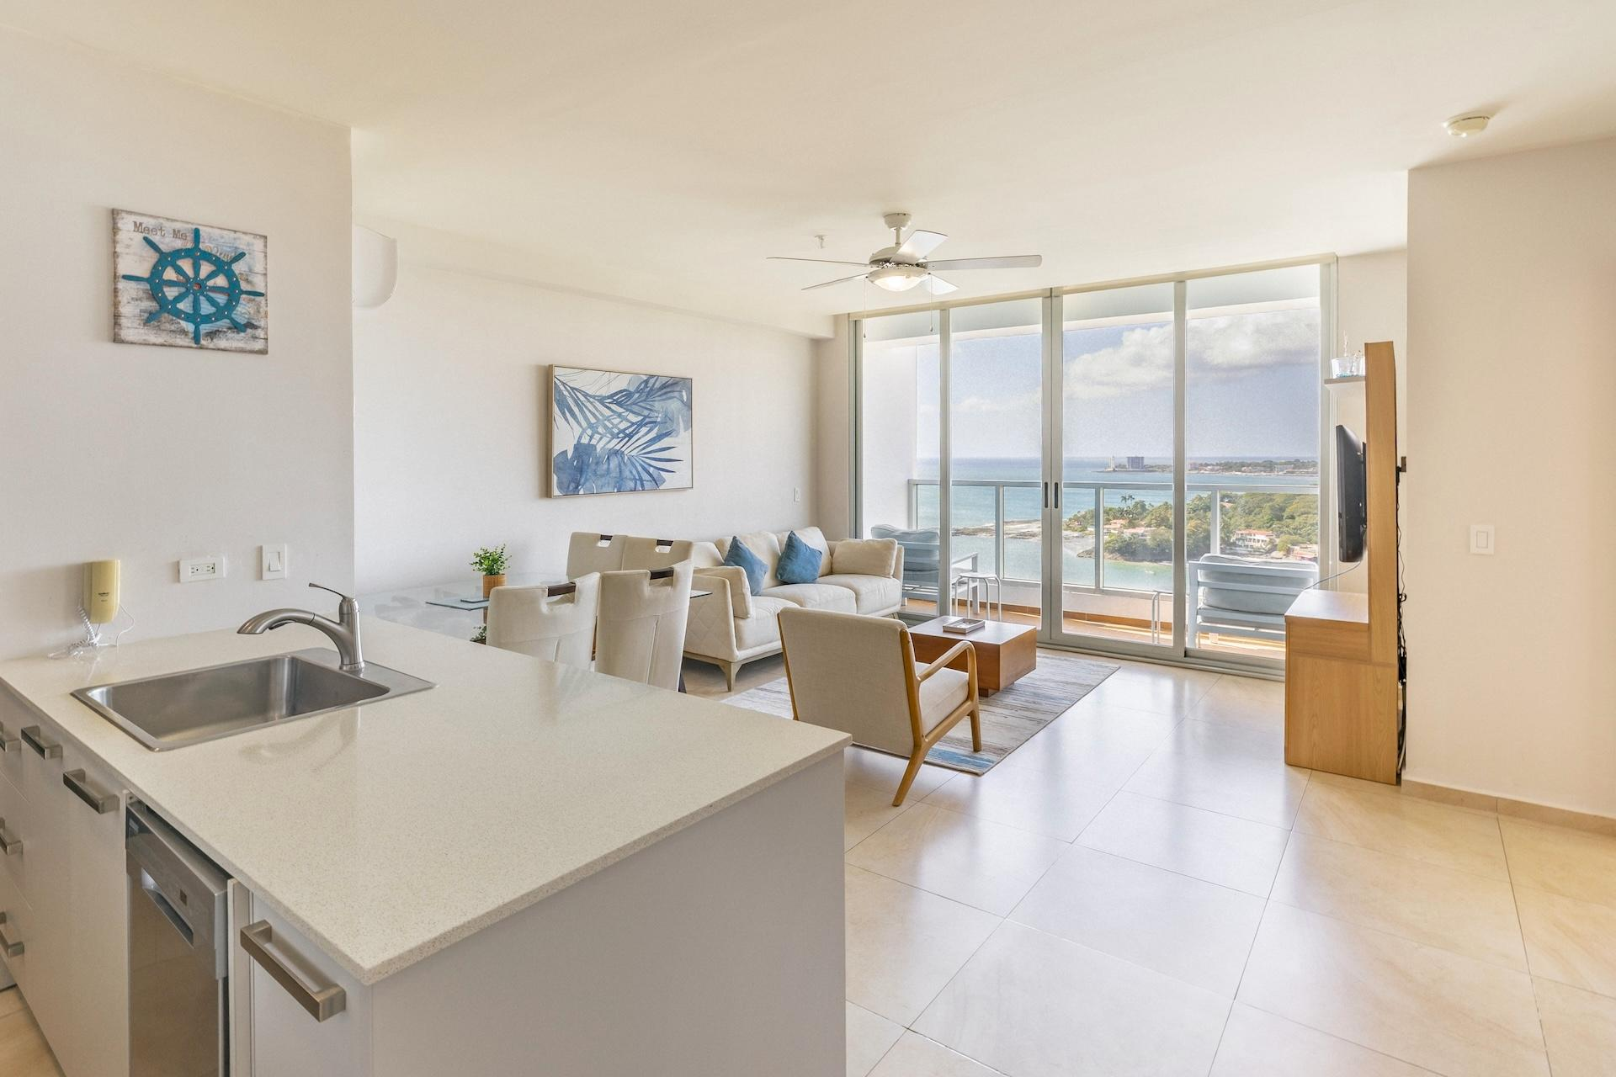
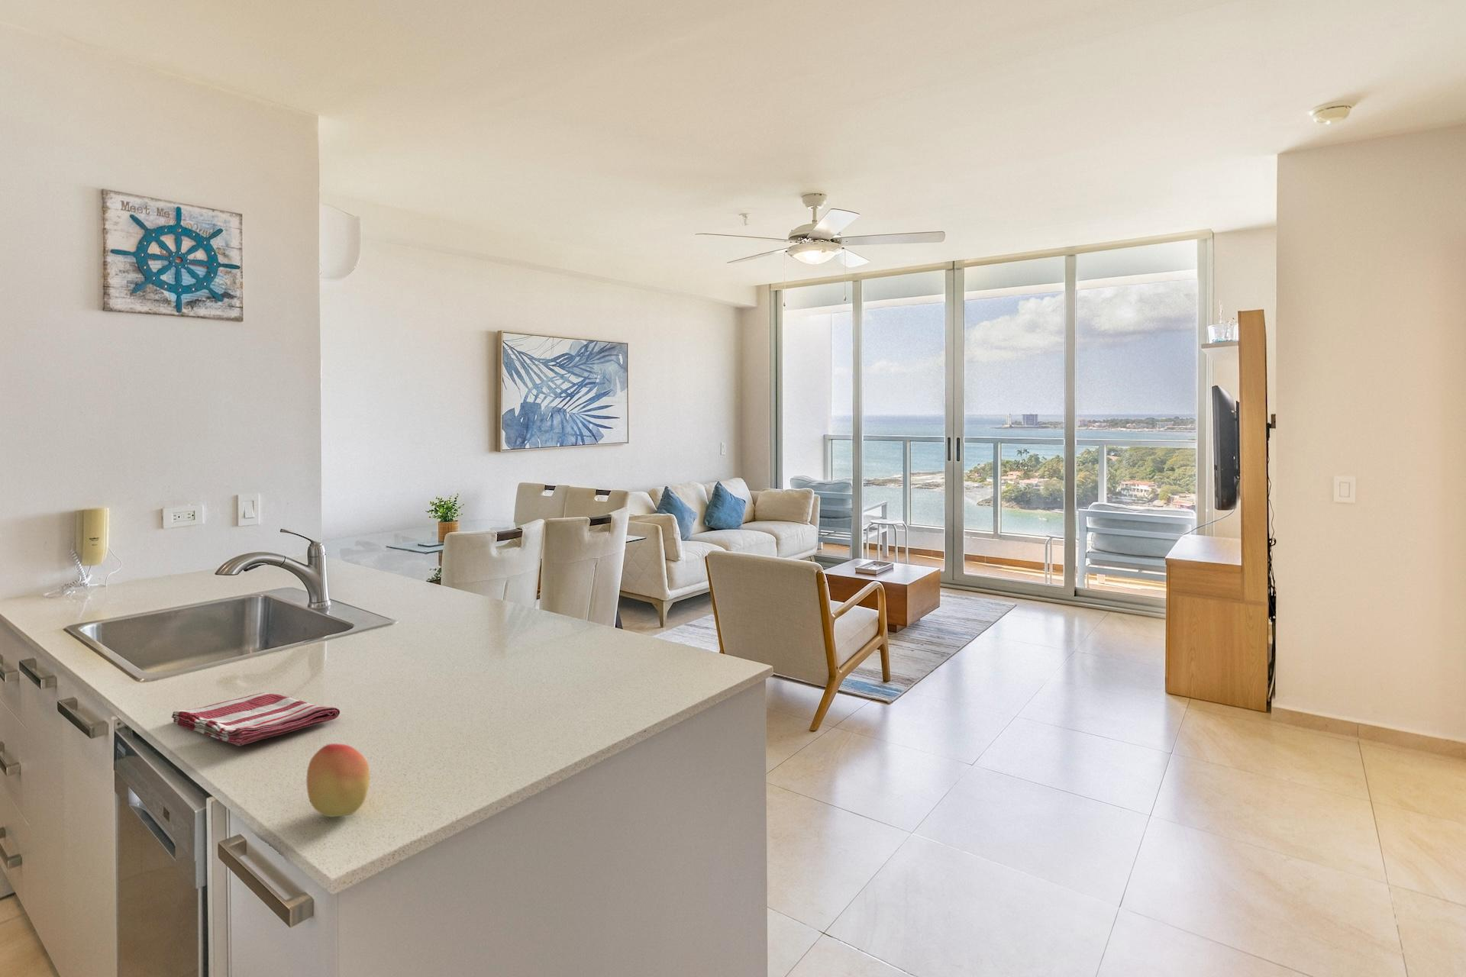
+ dish towel (255, 713)
+ fruit (337, 777)
